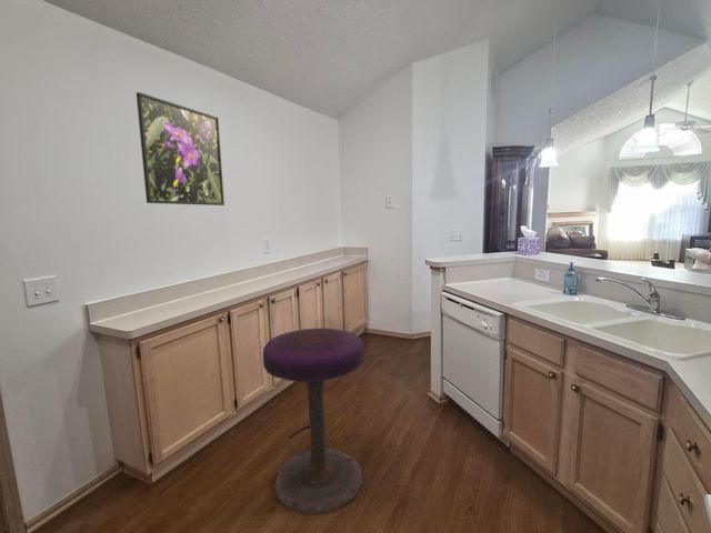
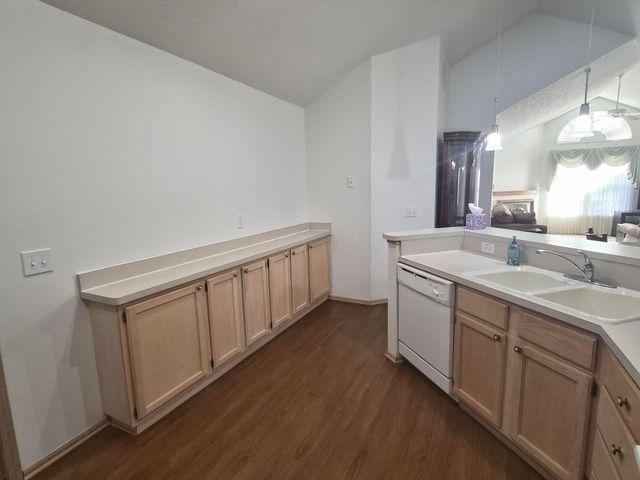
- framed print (186, 155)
- stool (316, 409)
